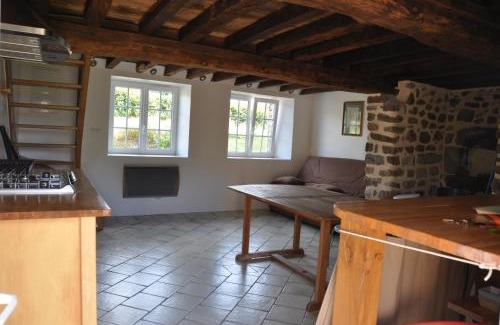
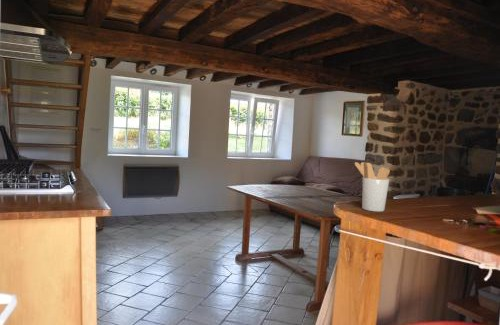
+ utensil holder (370, 185)
